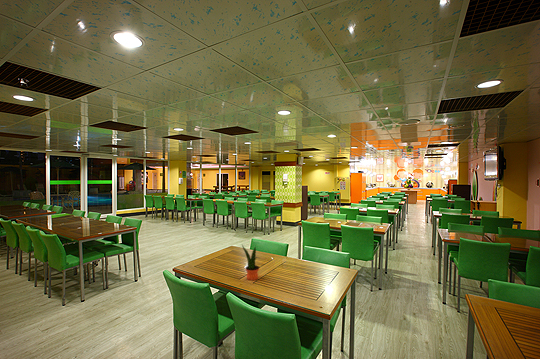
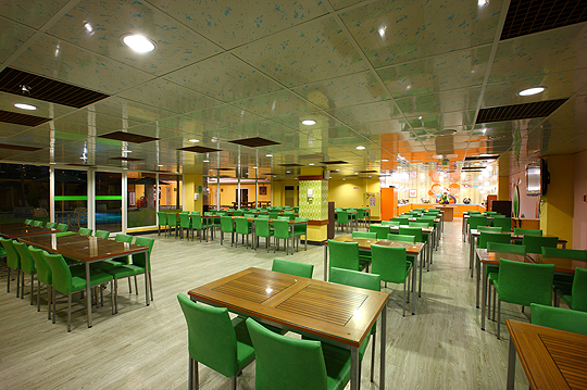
- potted plant (249, 261)
